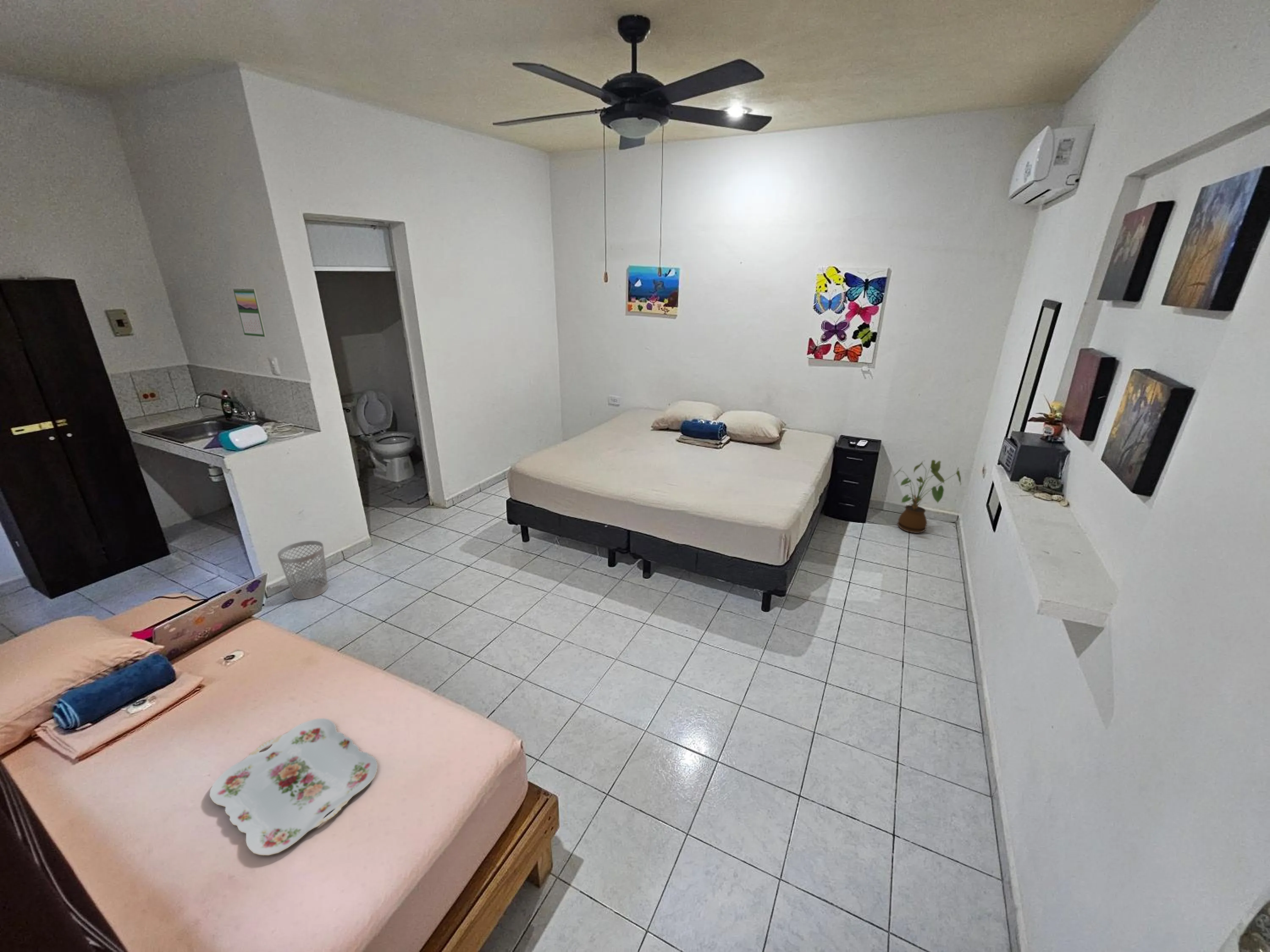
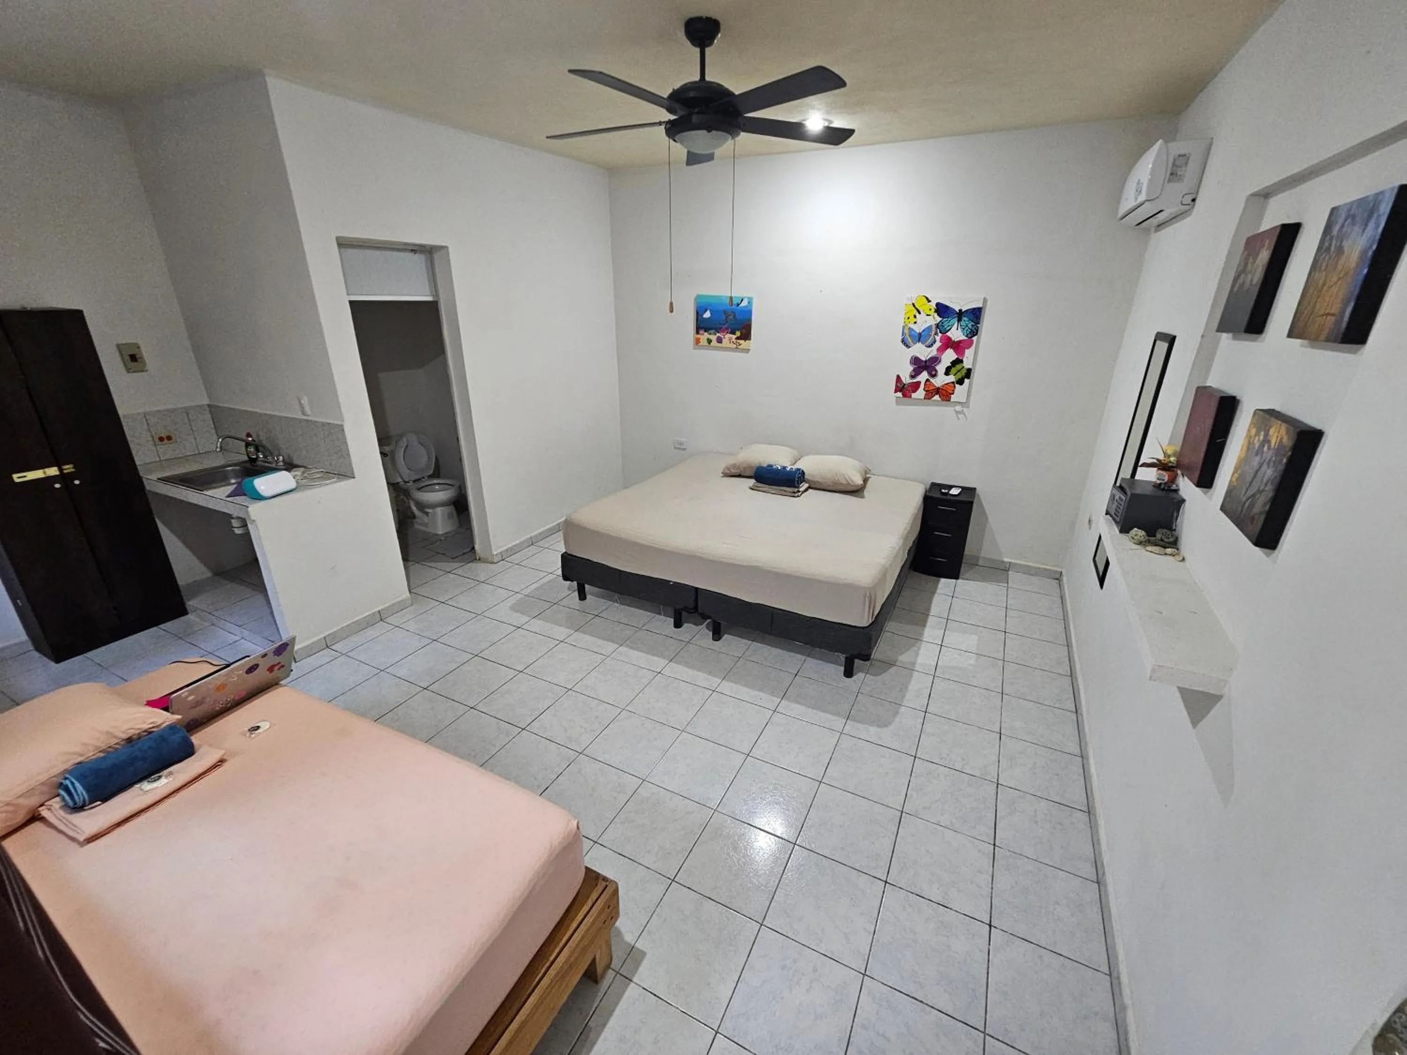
- house plant (922, 498)
- calendar (249, 311)
- serving tray (296, 779)
- wastebasket (306, 570)
